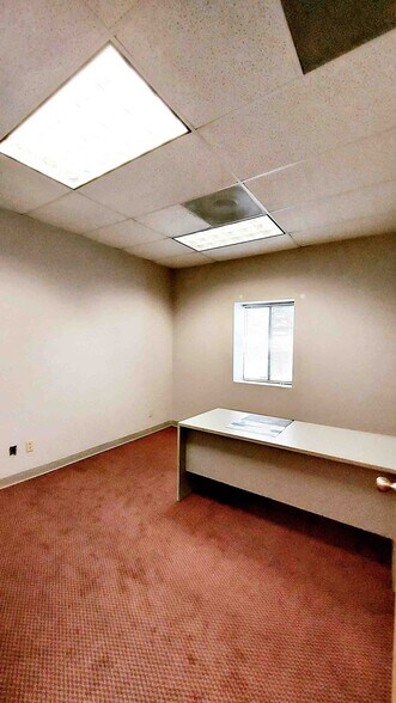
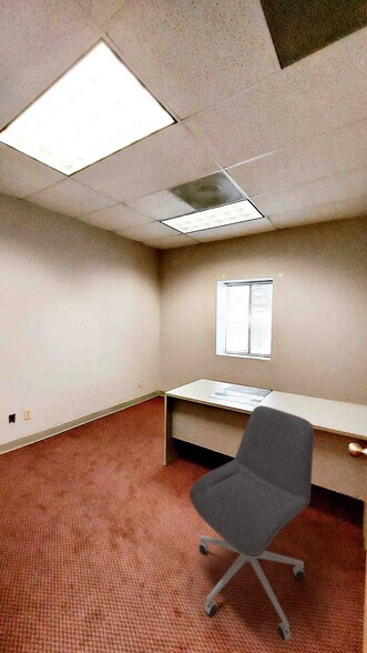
+ office chair (249, 500)
